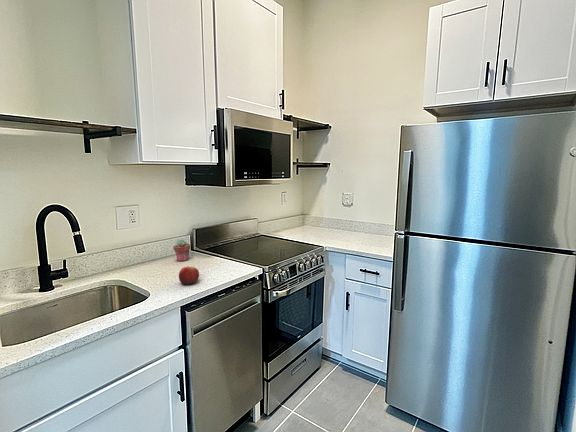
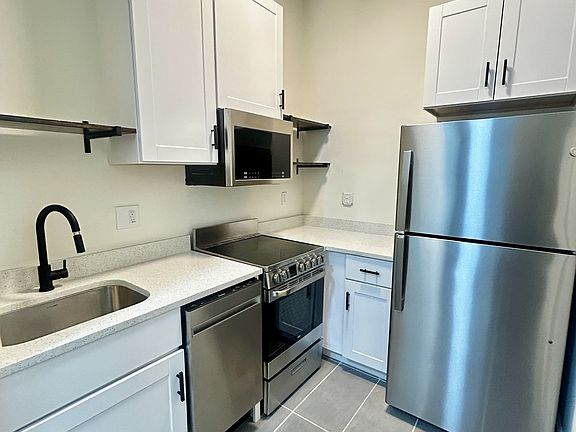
- apple (189, 274)
- potted succulent (182, 249)
